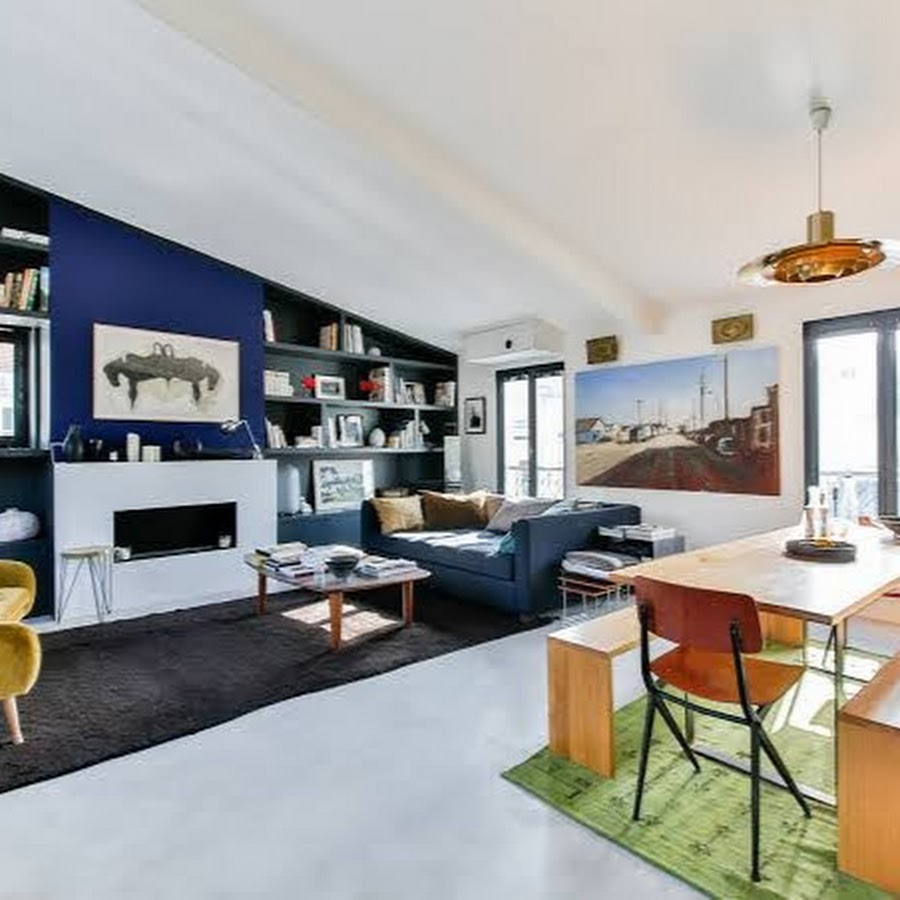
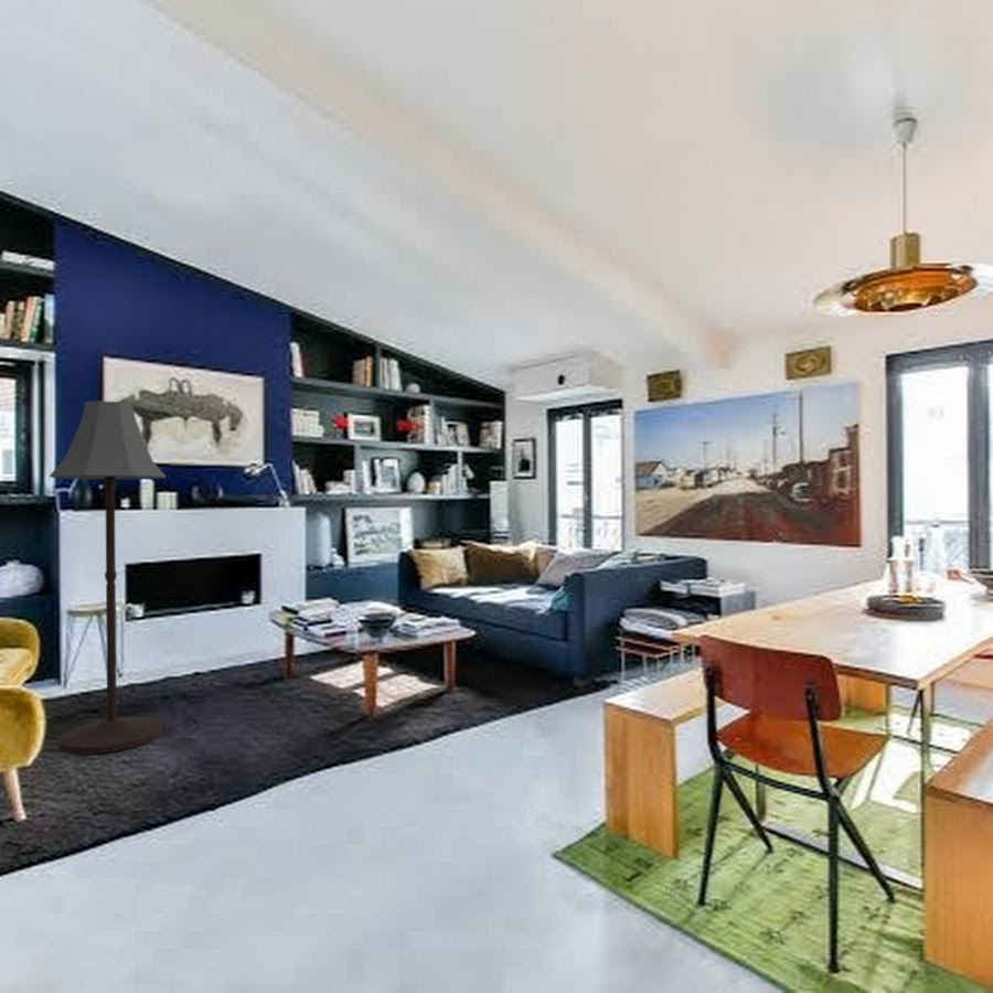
+ floor lamp (110, 570)
